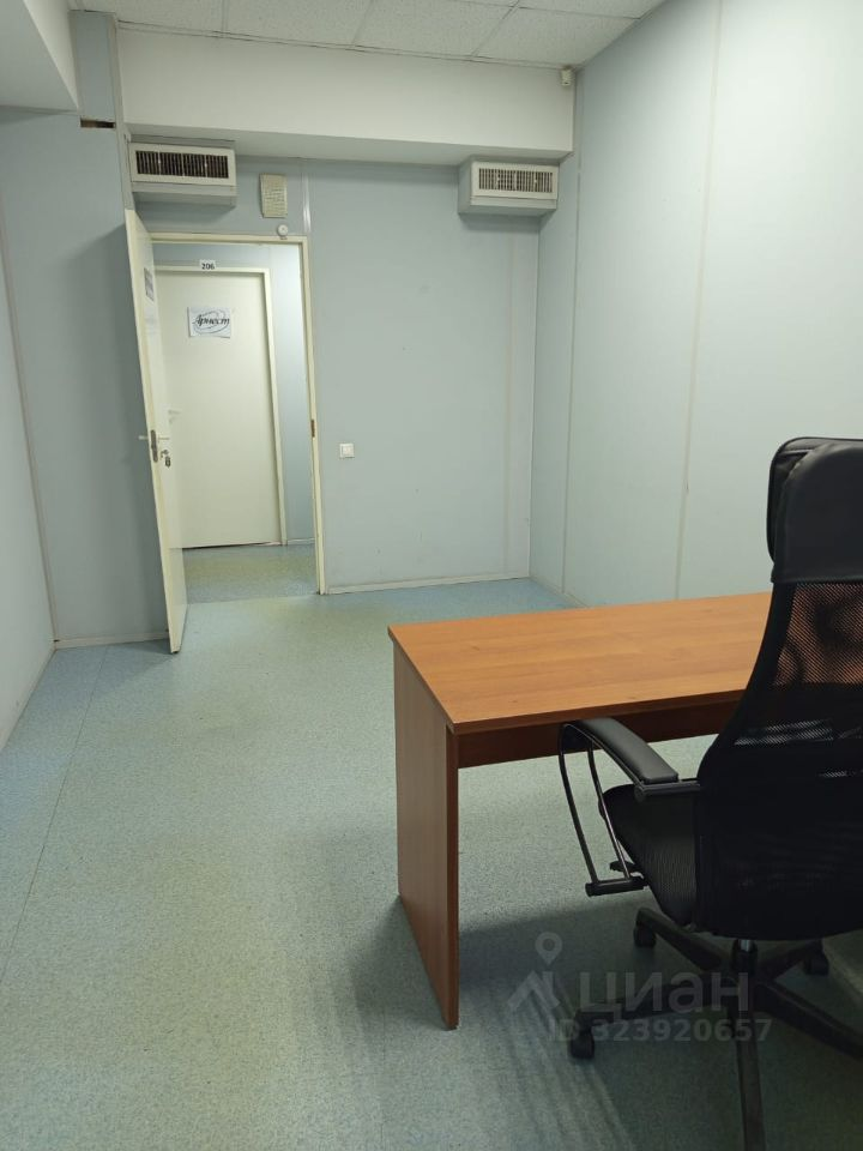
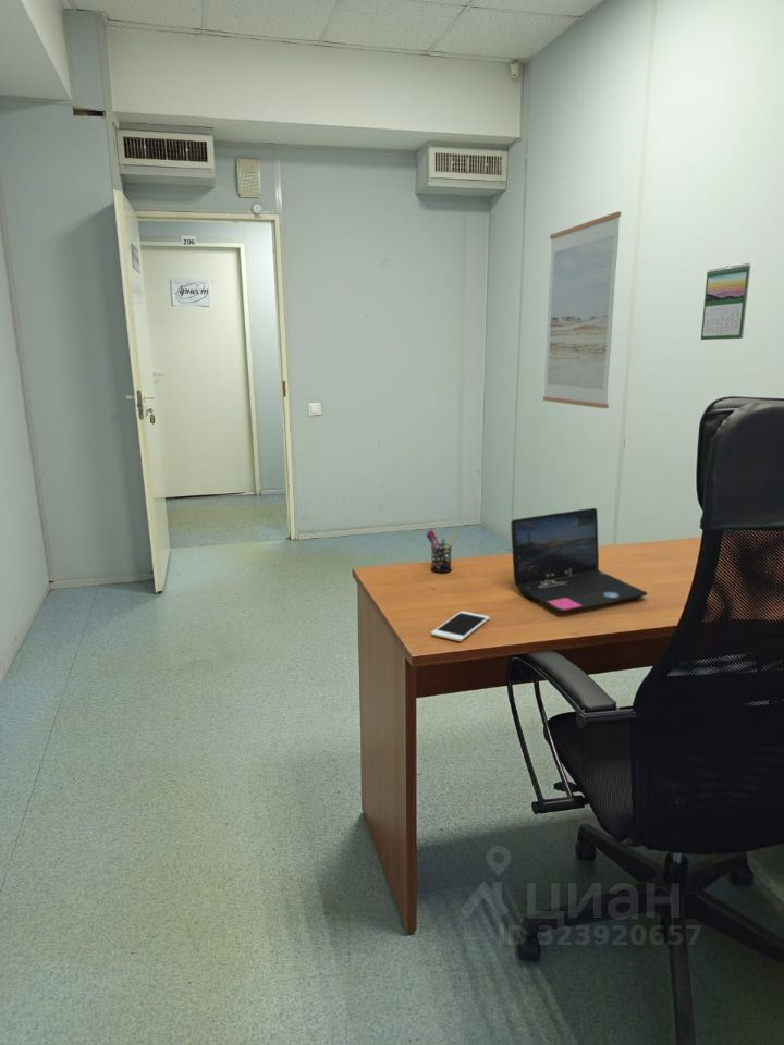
+ cell phone (461, 625)
+ pen holder (440, 550)
+ laptop (578, 557)
+ calendar (724, 303)
+ wall art (577, 317)
